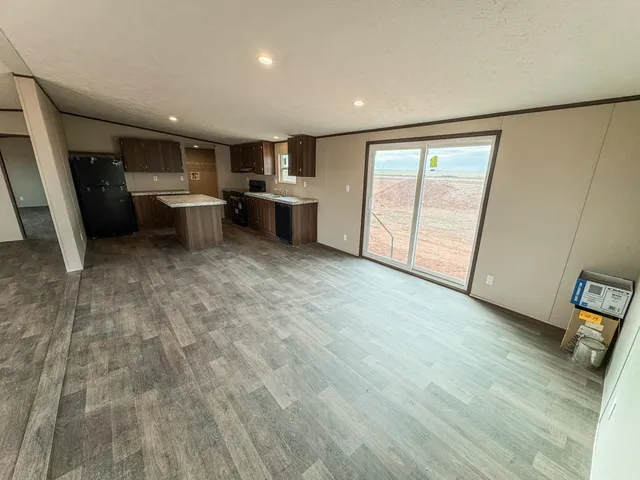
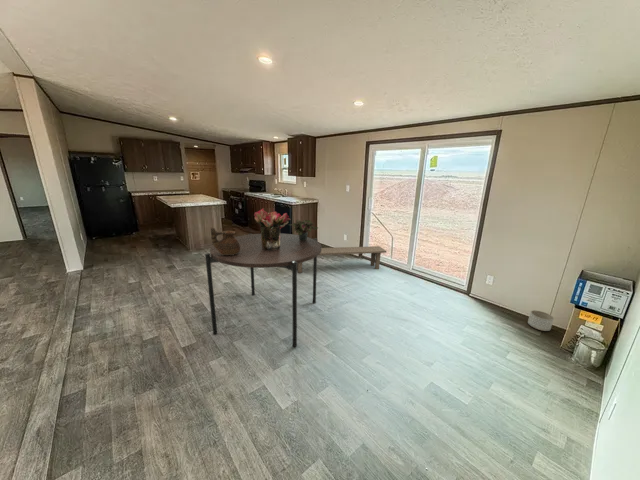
+ bench (338, 253)
+ dining table (268, 267)
+ planter (540, 320)
+ ceramic jug (226, 240)
+ potted plant (303, 230)
+ bouquet (272, 228)
